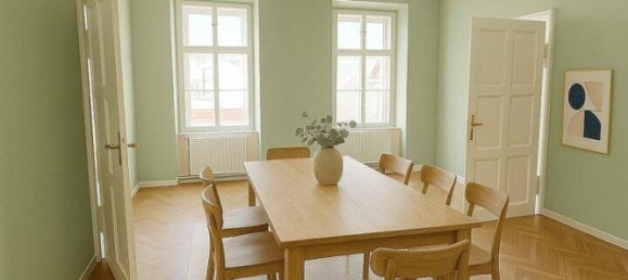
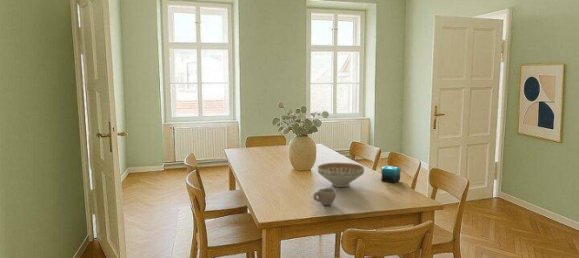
+ candle (390, 171)
+ cup (324, 197)
+ decorative bowl (340, 175)
